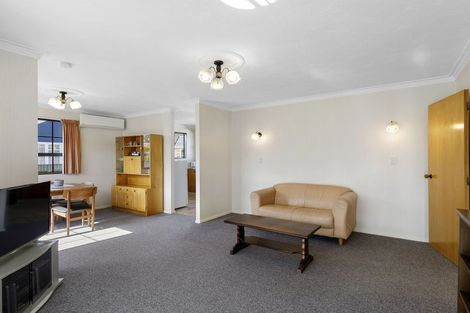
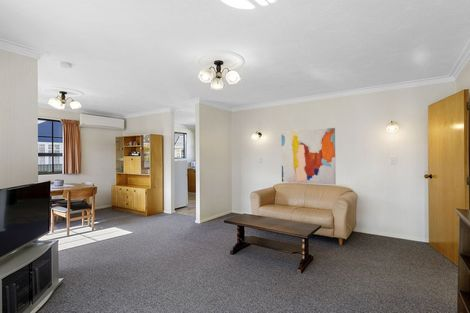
+ wall art (306, 156)
